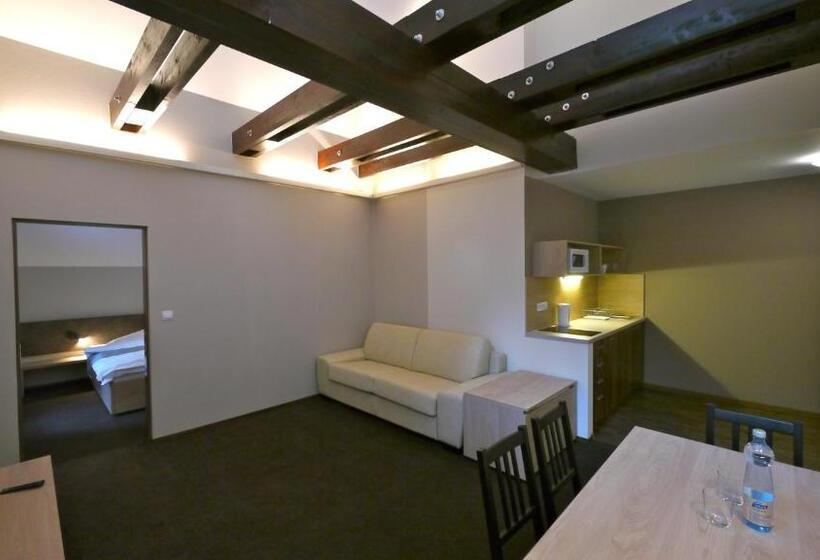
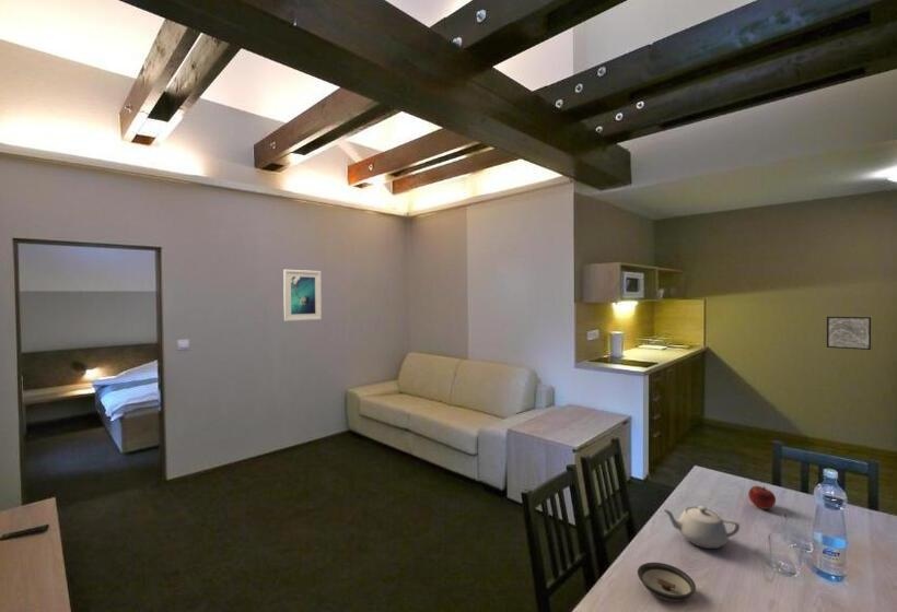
+ fruit (761, 496)
+ saucer (665, 584)
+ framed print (303, 295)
+ teapot (700, 523)
+ wall art (848, 332)
